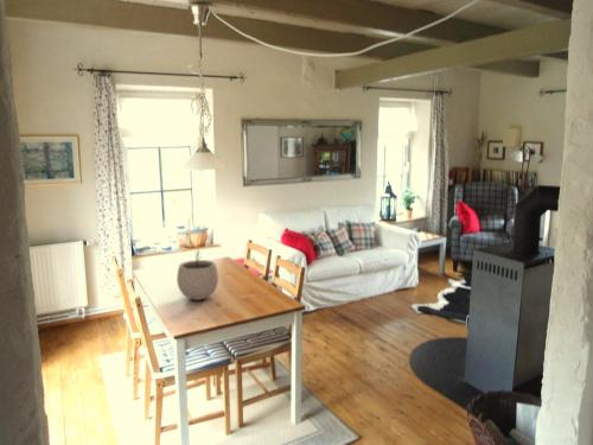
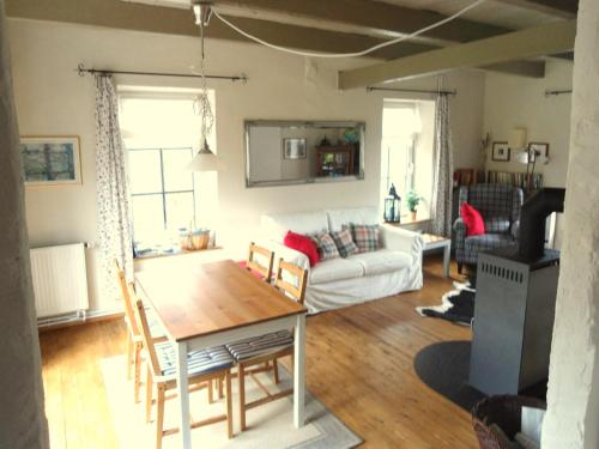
- plant pot (197, 273)
